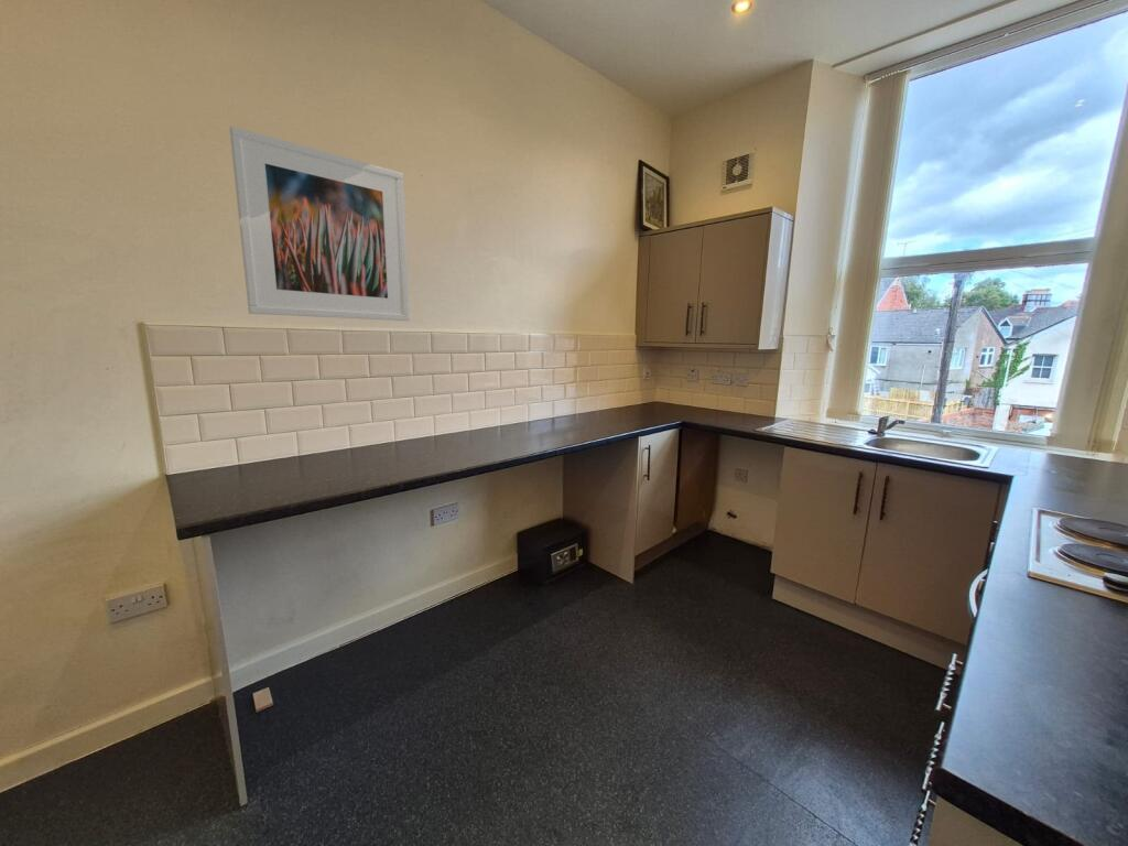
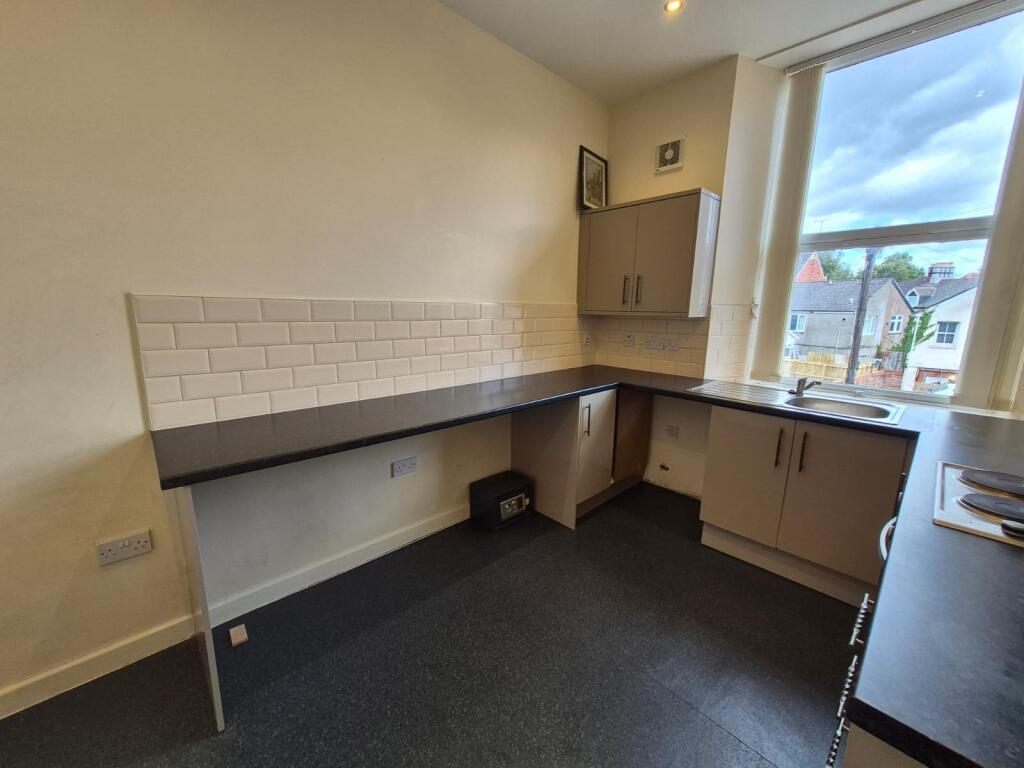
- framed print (332, 237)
